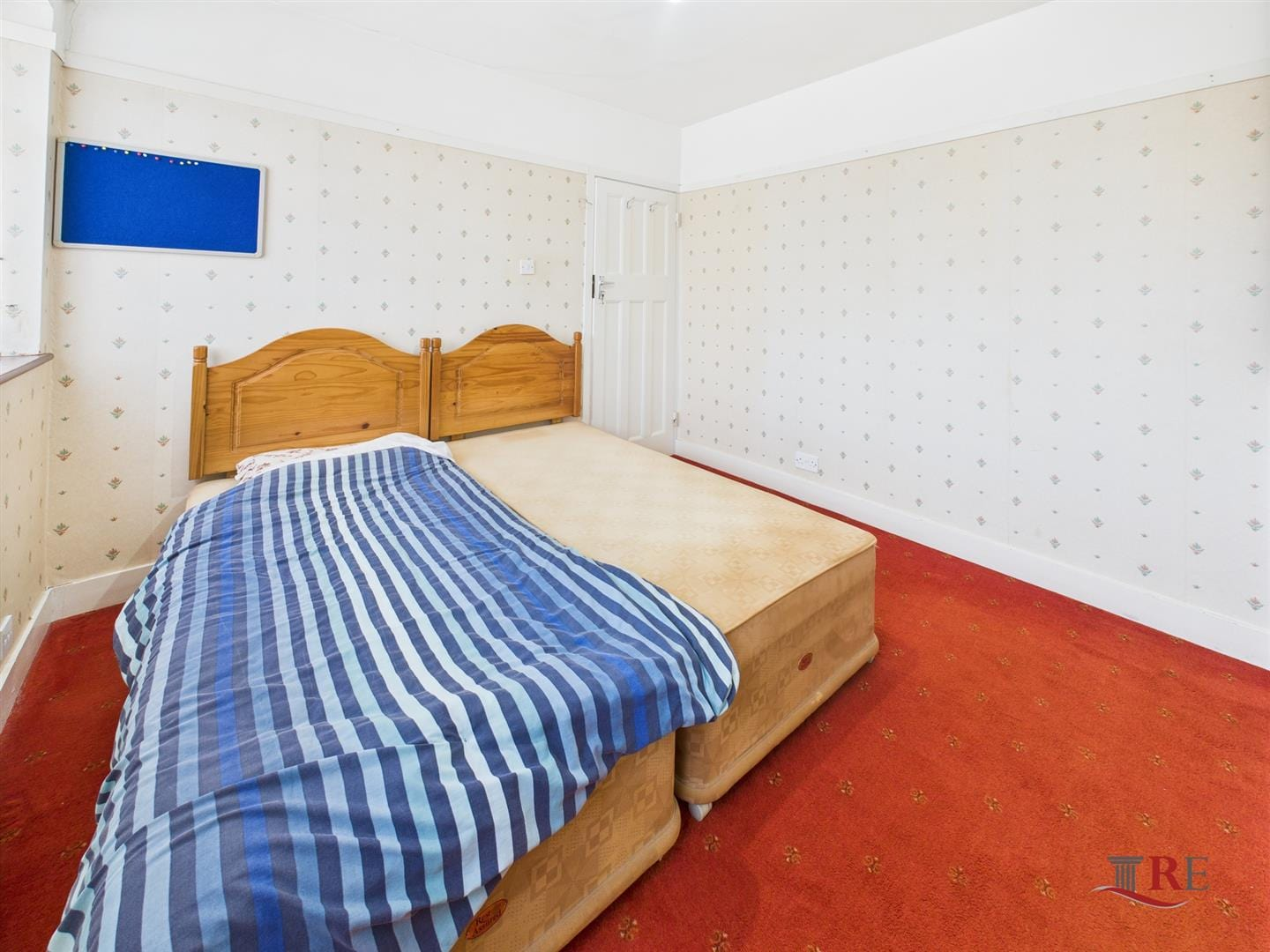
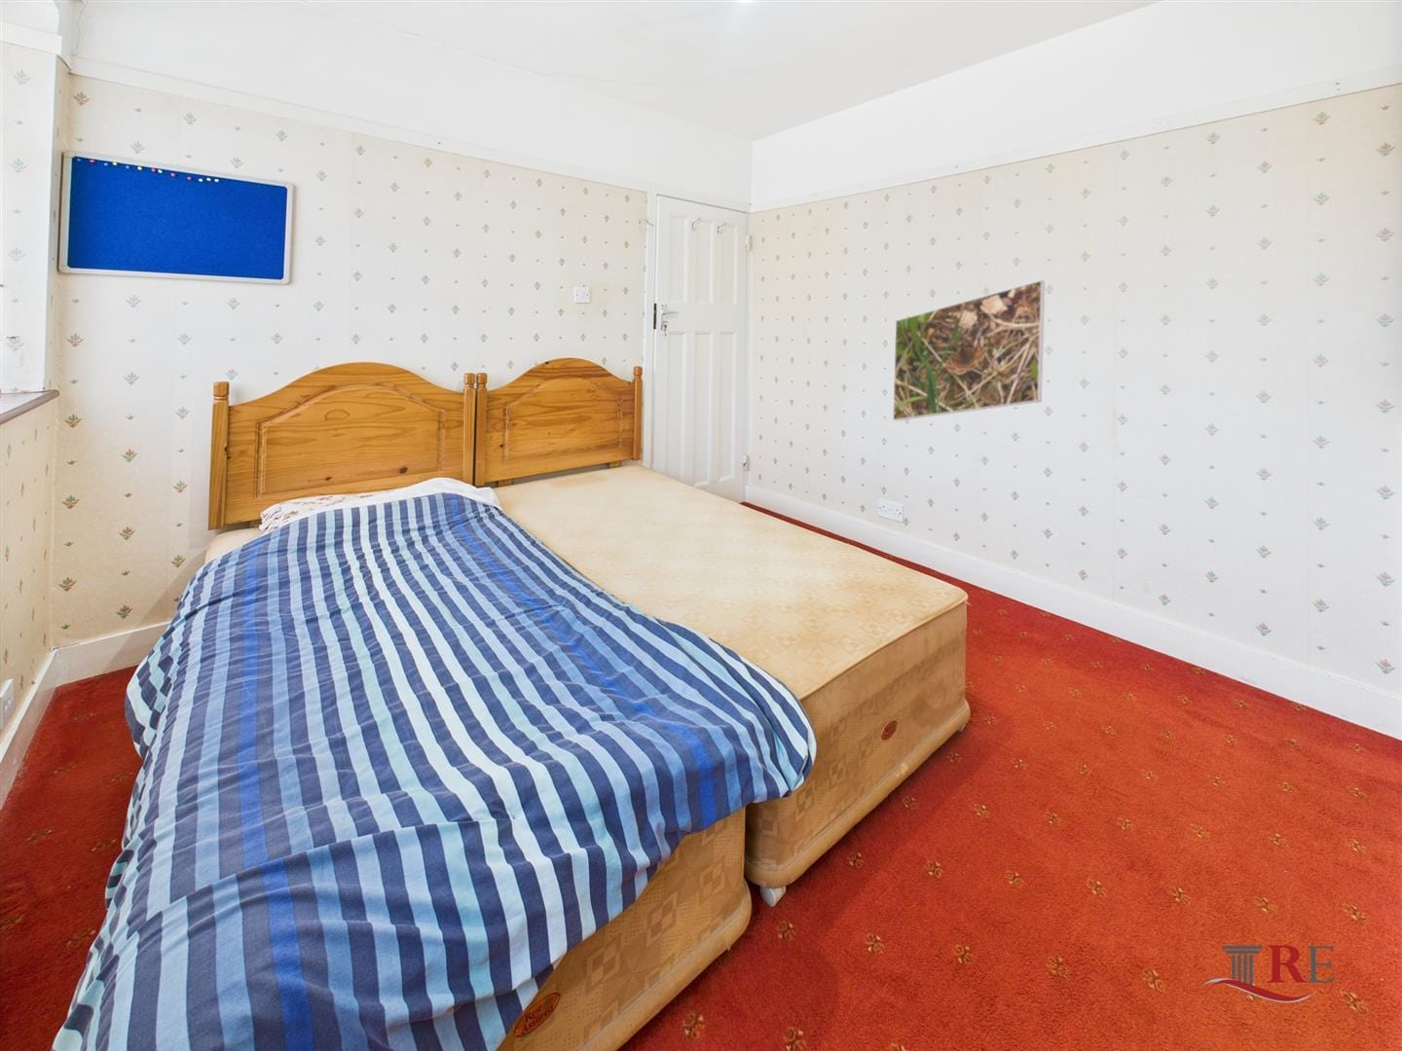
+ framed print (960, 358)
